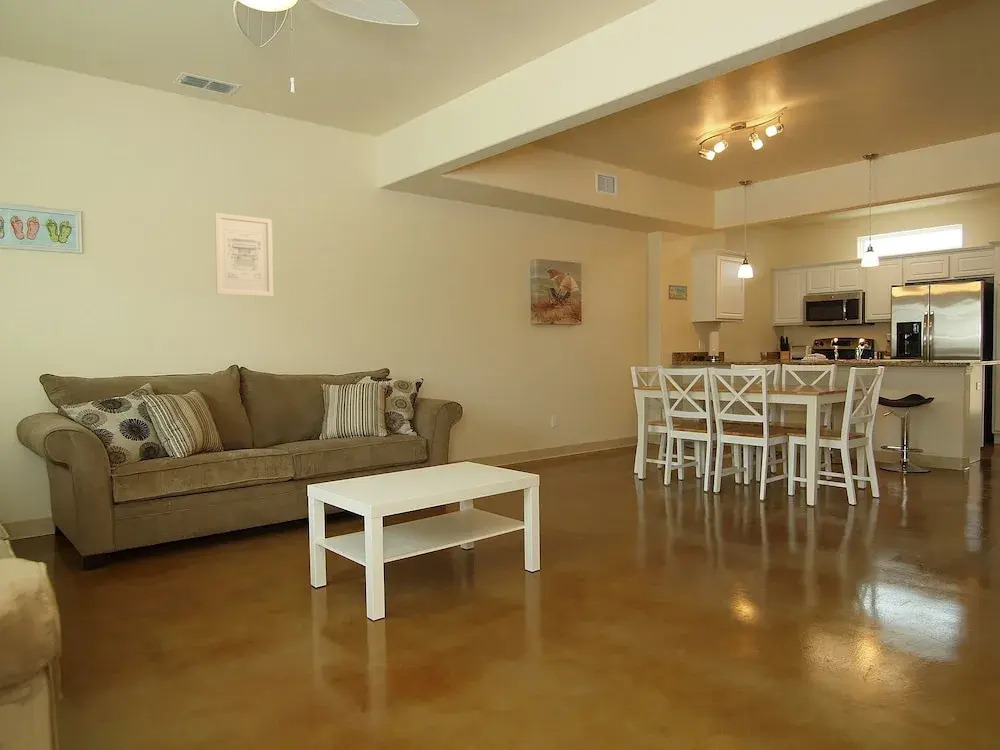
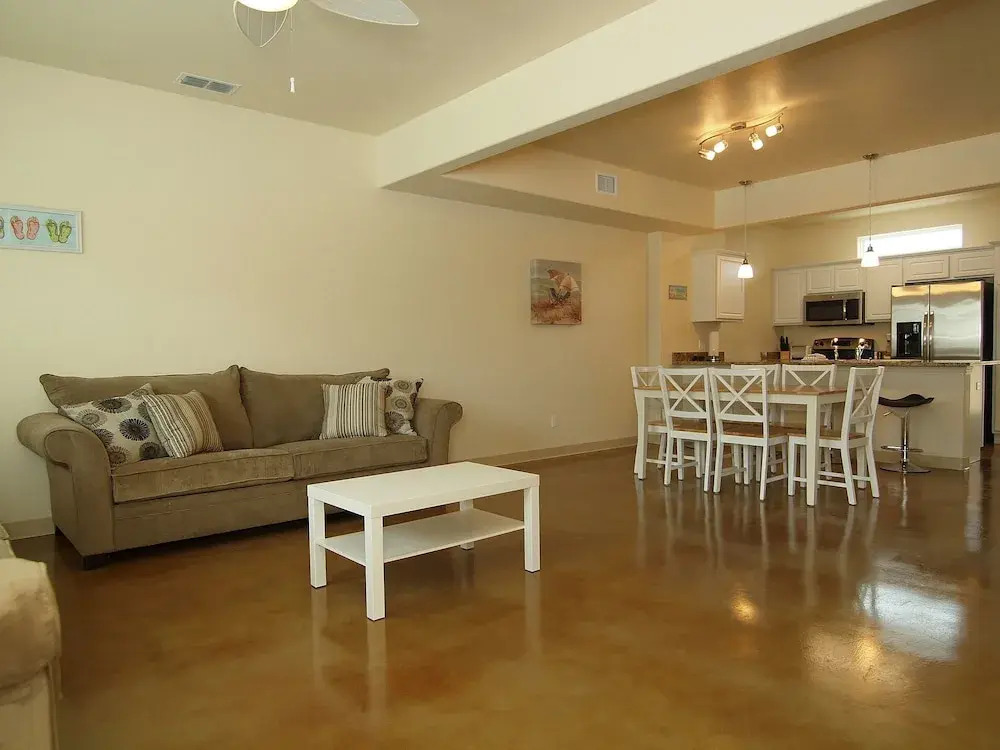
- wall art (244, 255)
